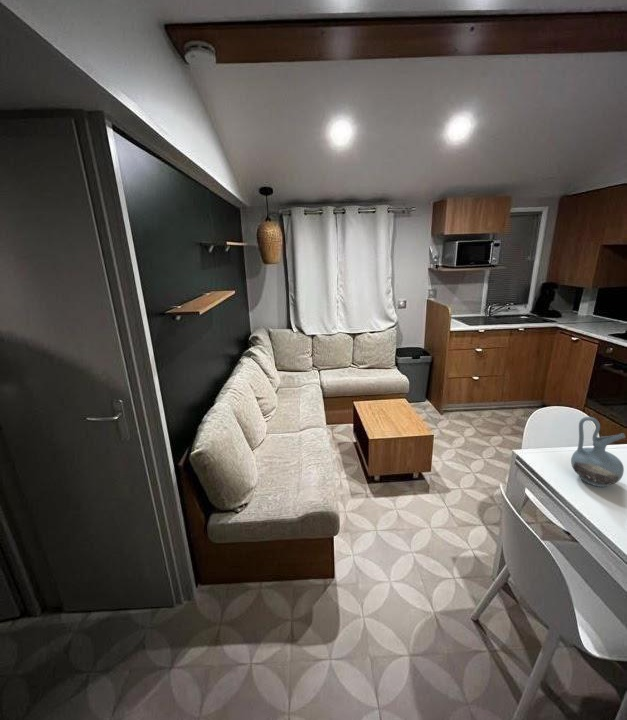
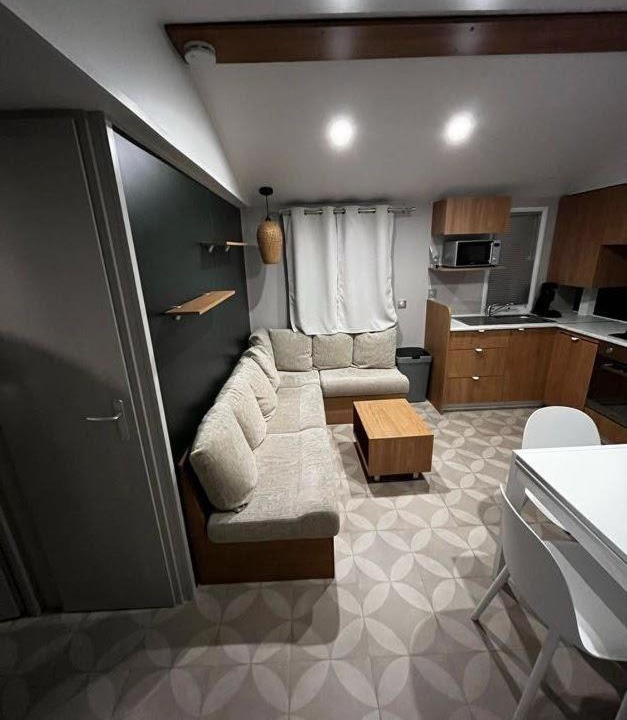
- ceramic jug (599, 450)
